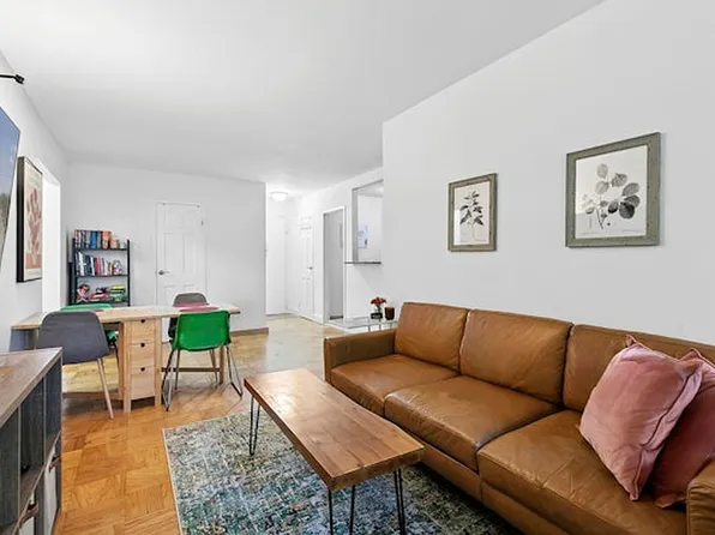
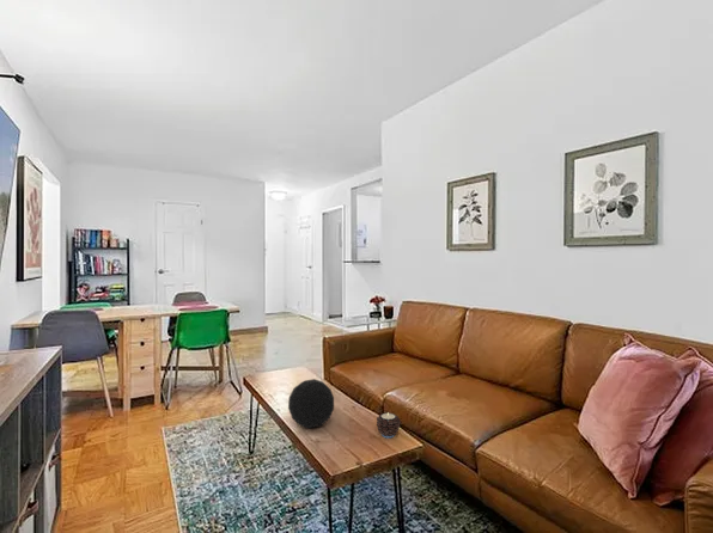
+ decorative orb (311, 403)
+ candle (388, 423)
